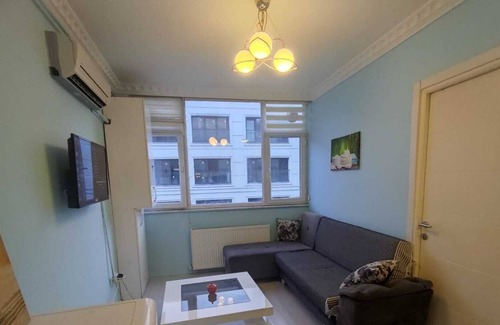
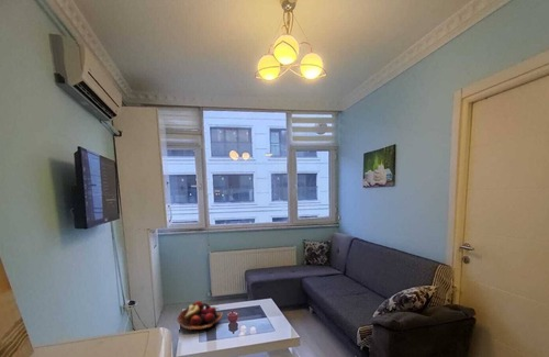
+ fruit basket (199, 314)
